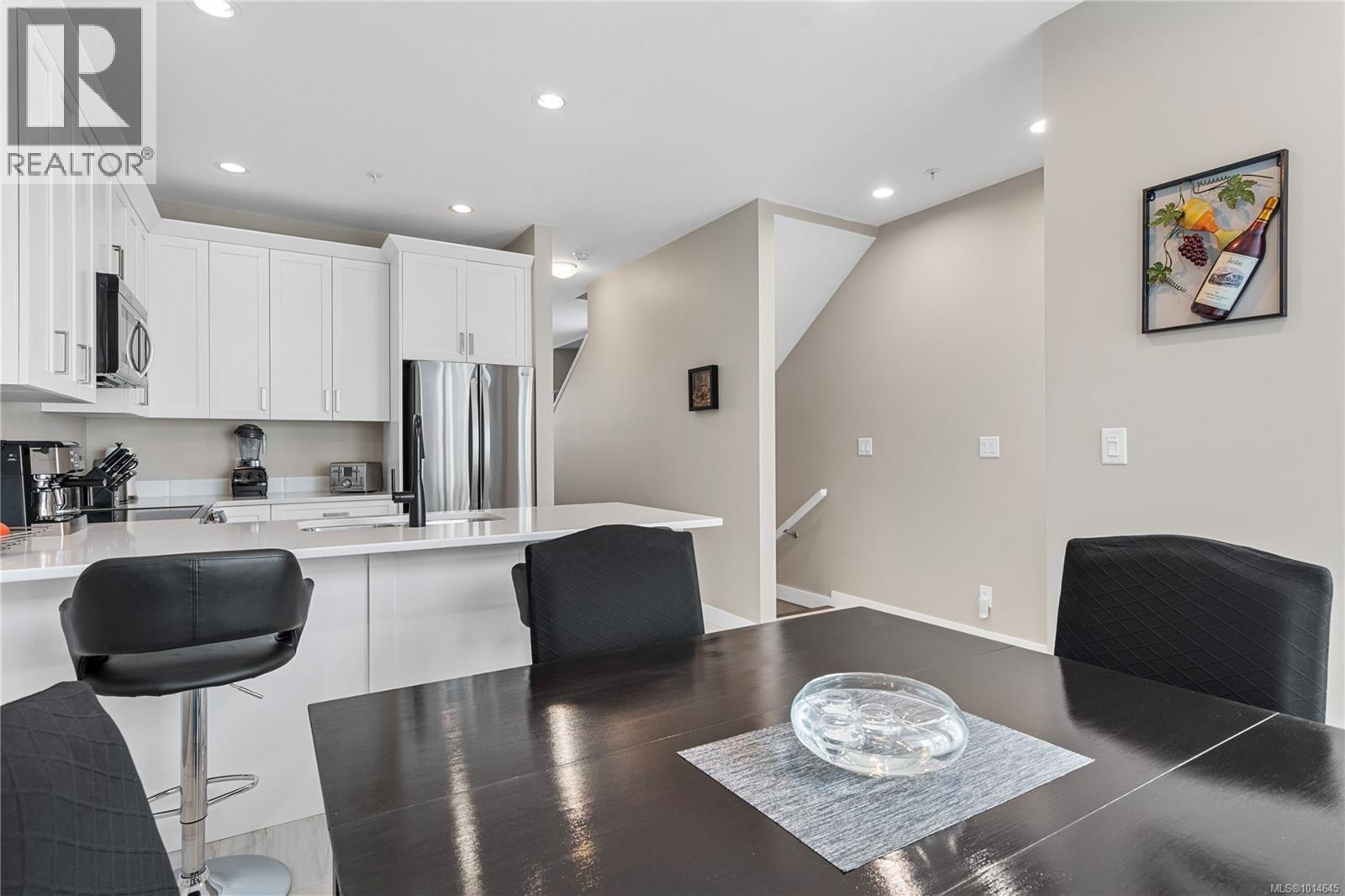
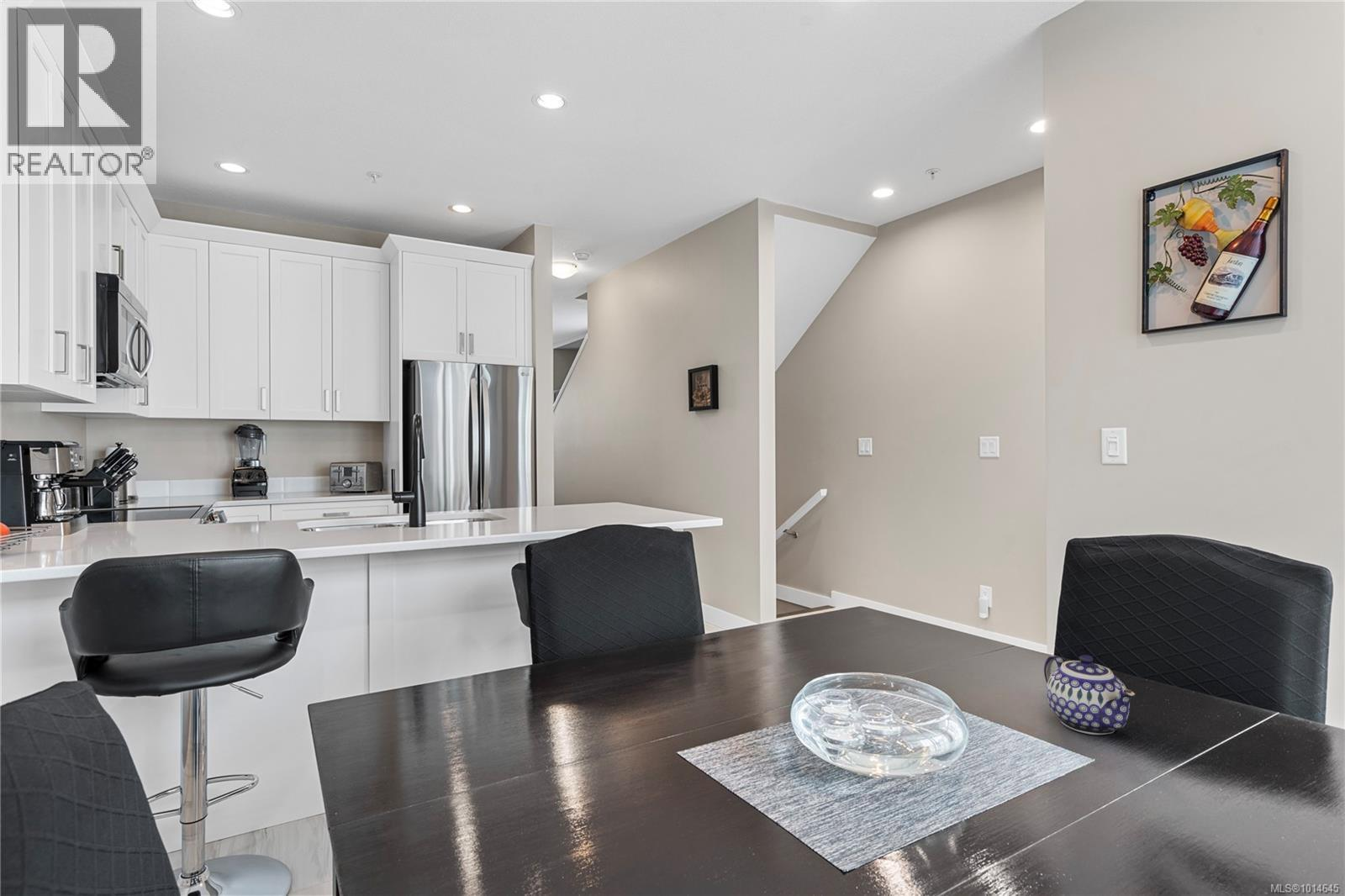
+ teapot (1086, 690)
